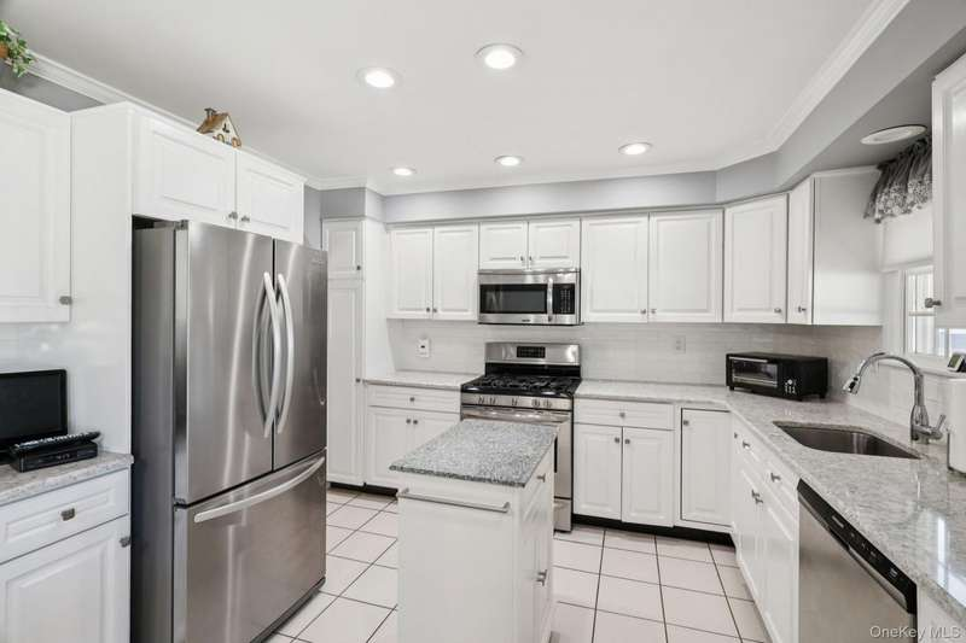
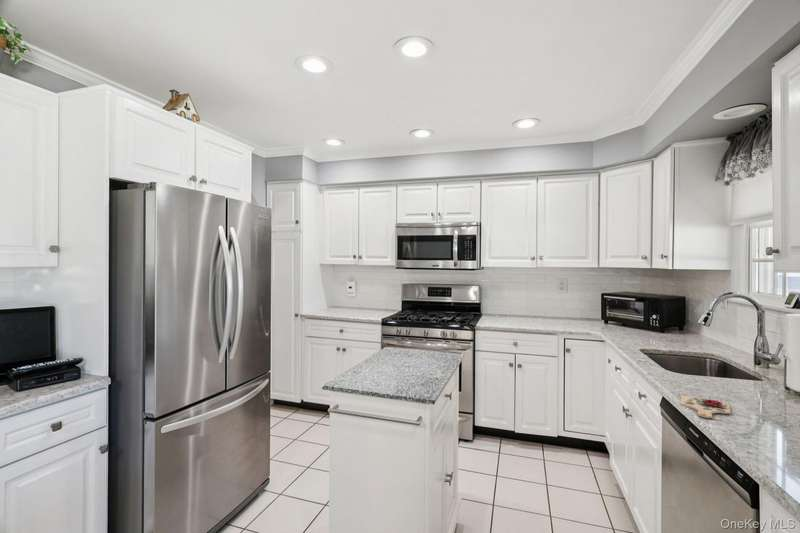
+ cutting board (704, 405)
